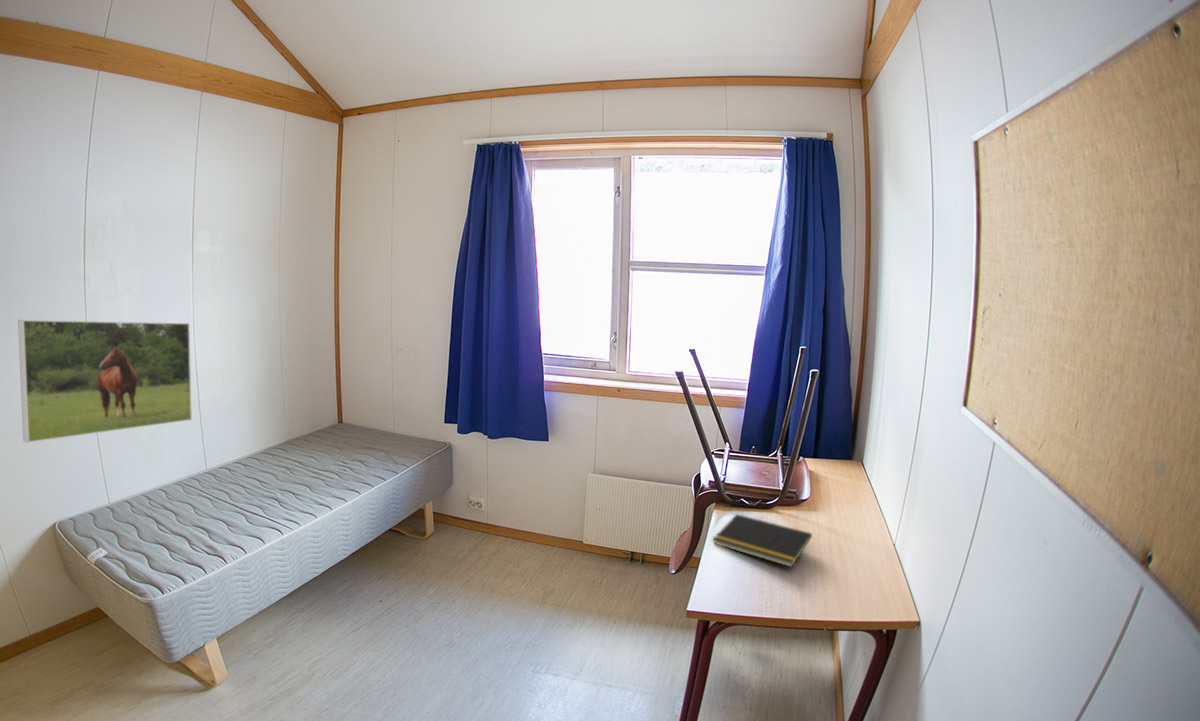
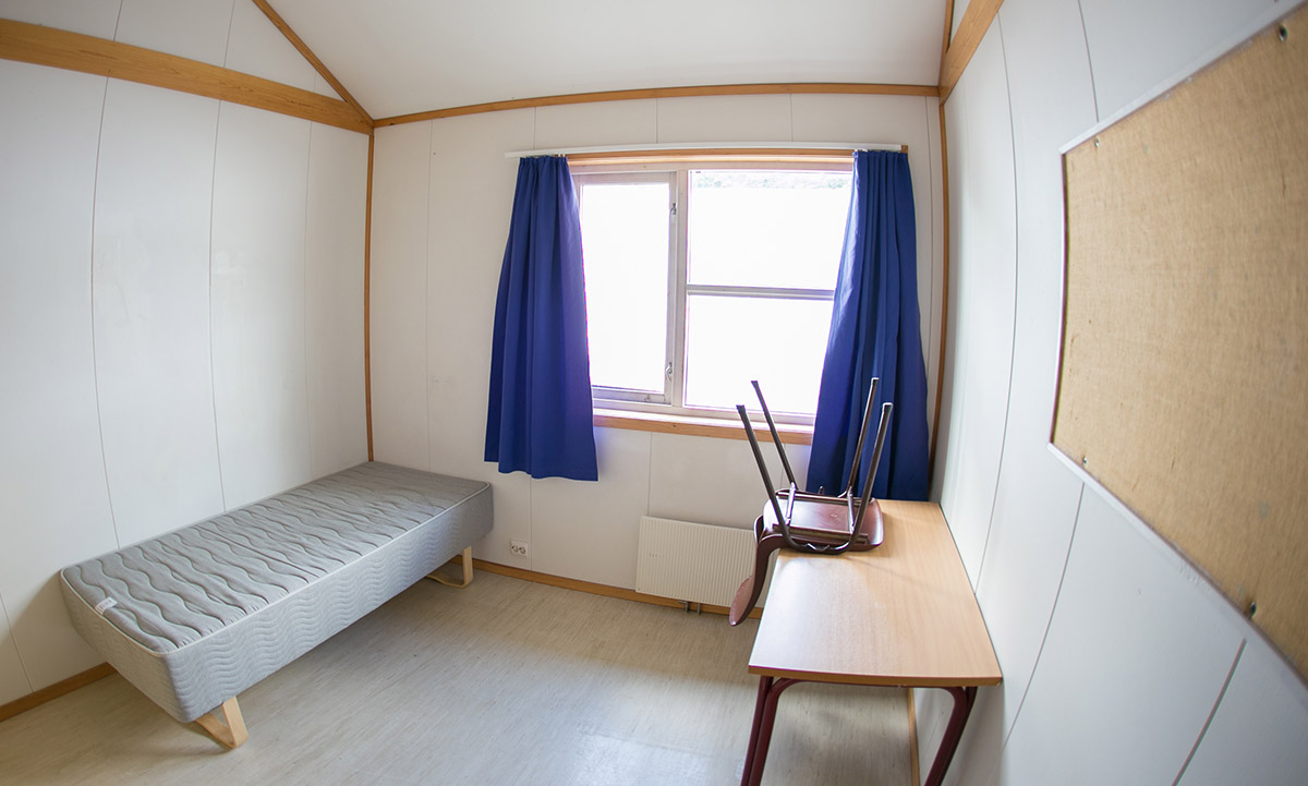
- notepad (761, 538)
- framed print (115, 376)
